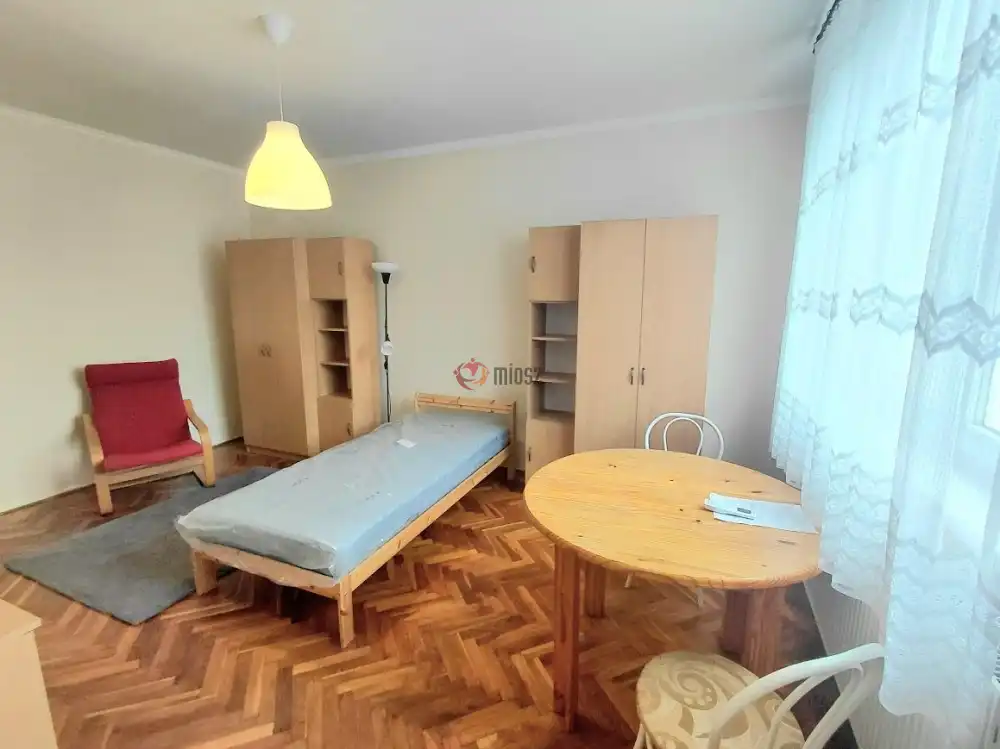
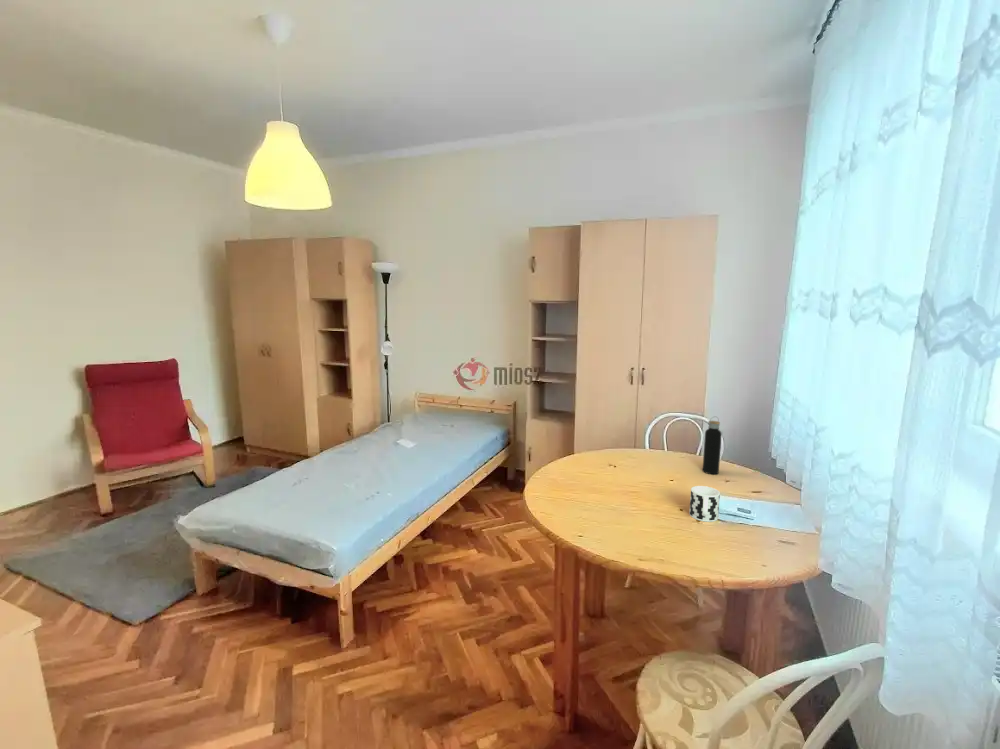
+ cup (704, 505)
+ water bottle (712, 444)
